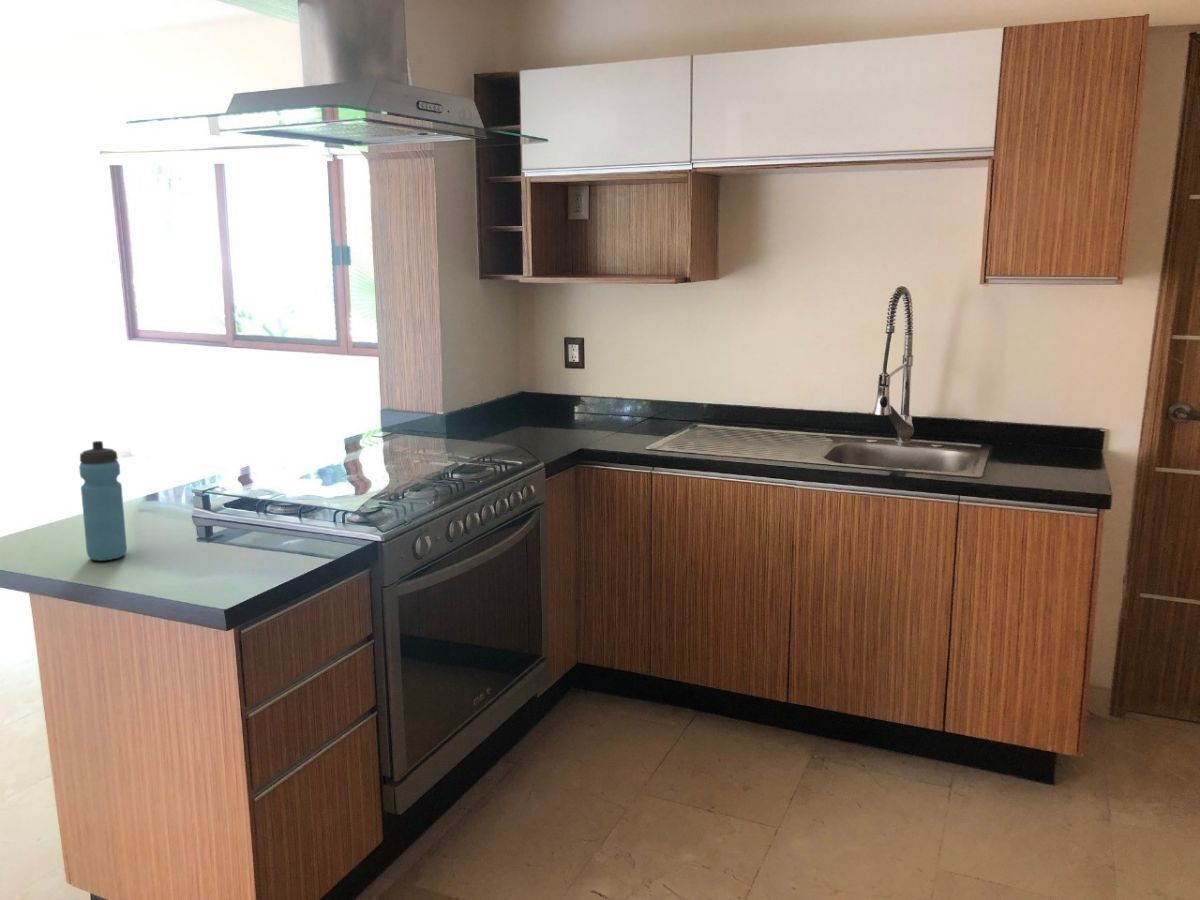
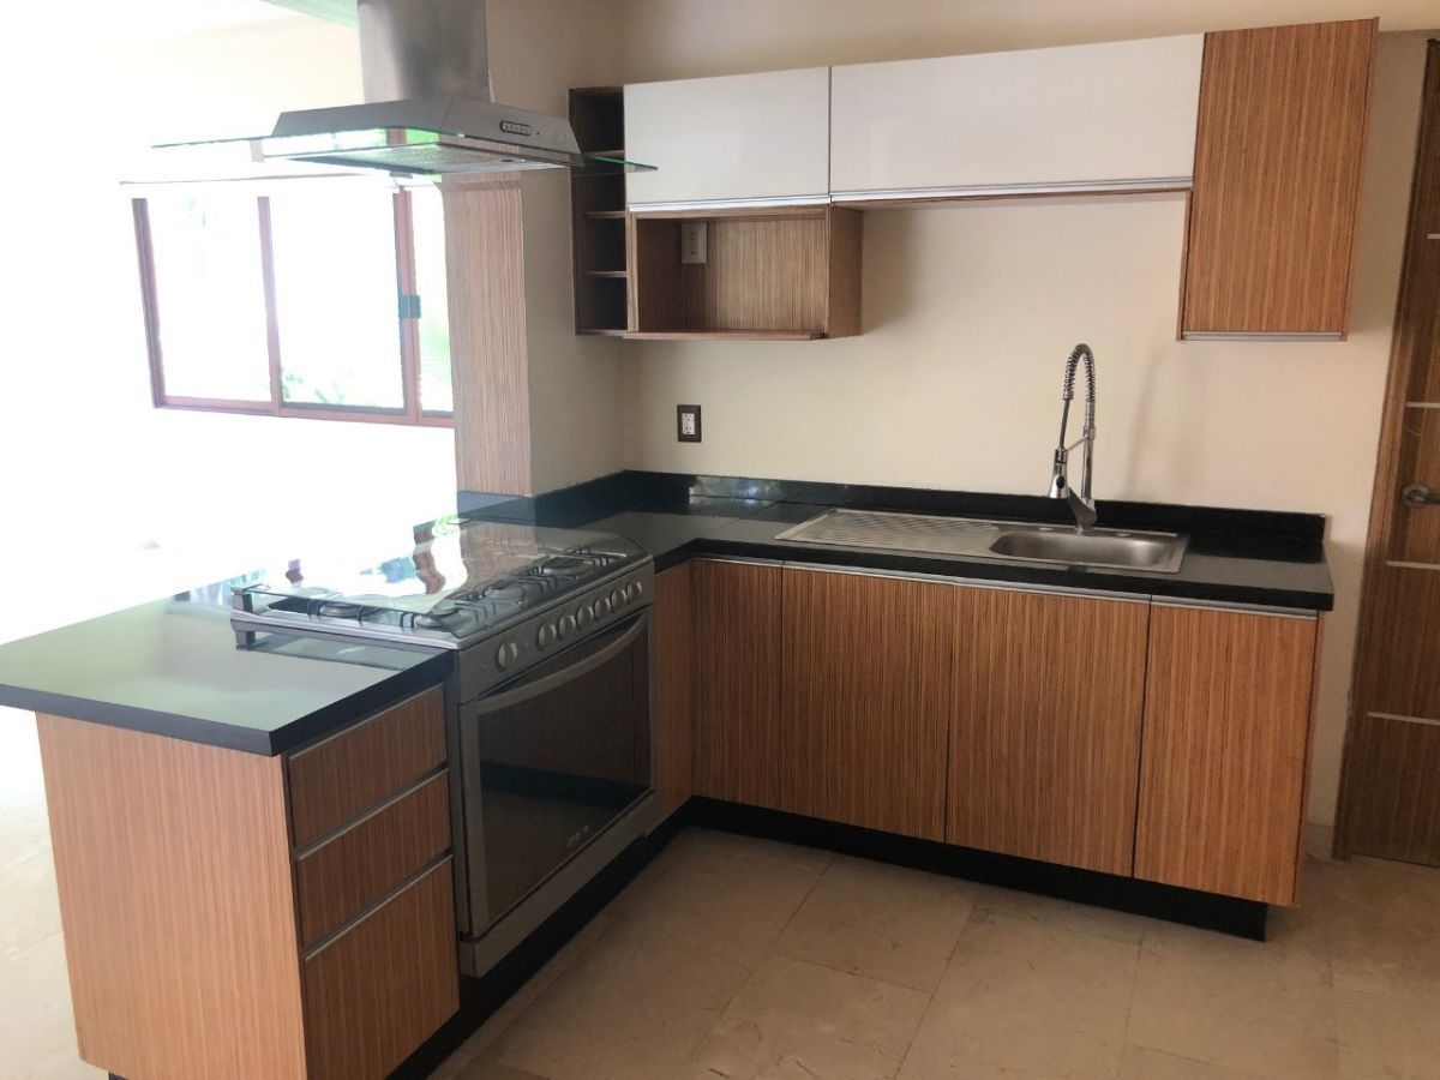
- water bottle (102, 499)
